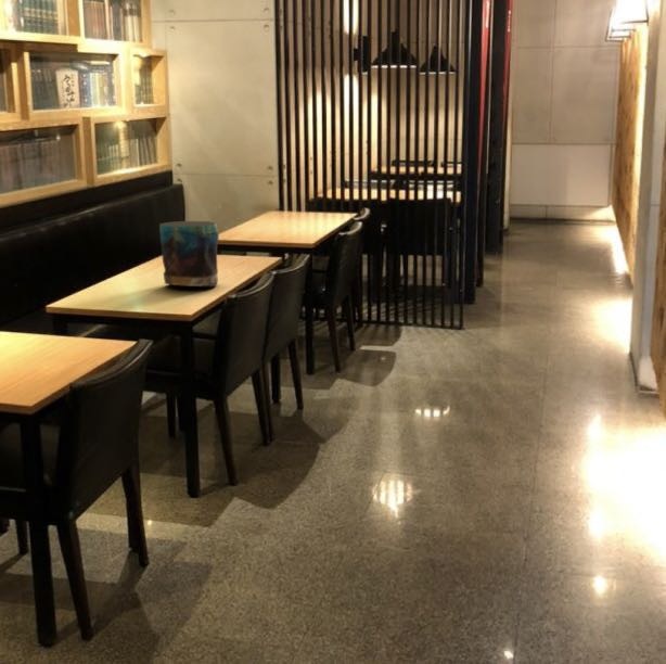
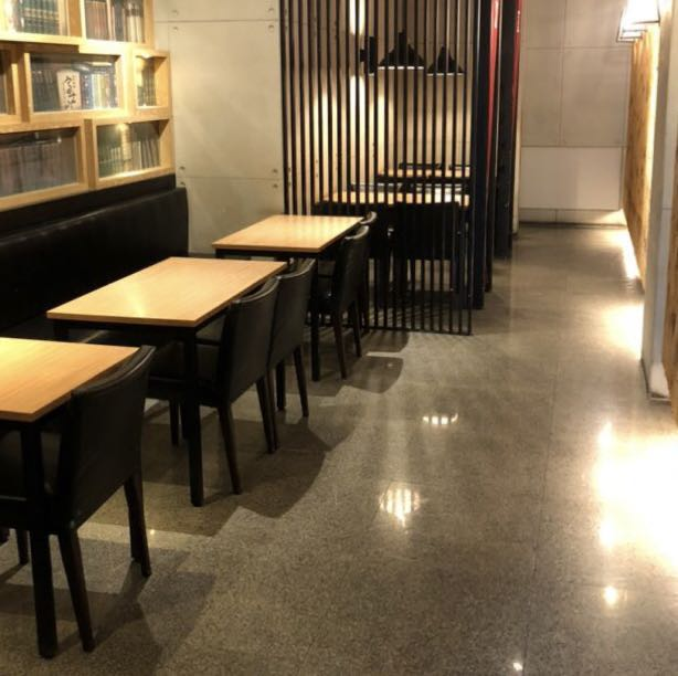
- vase (190, 255)
